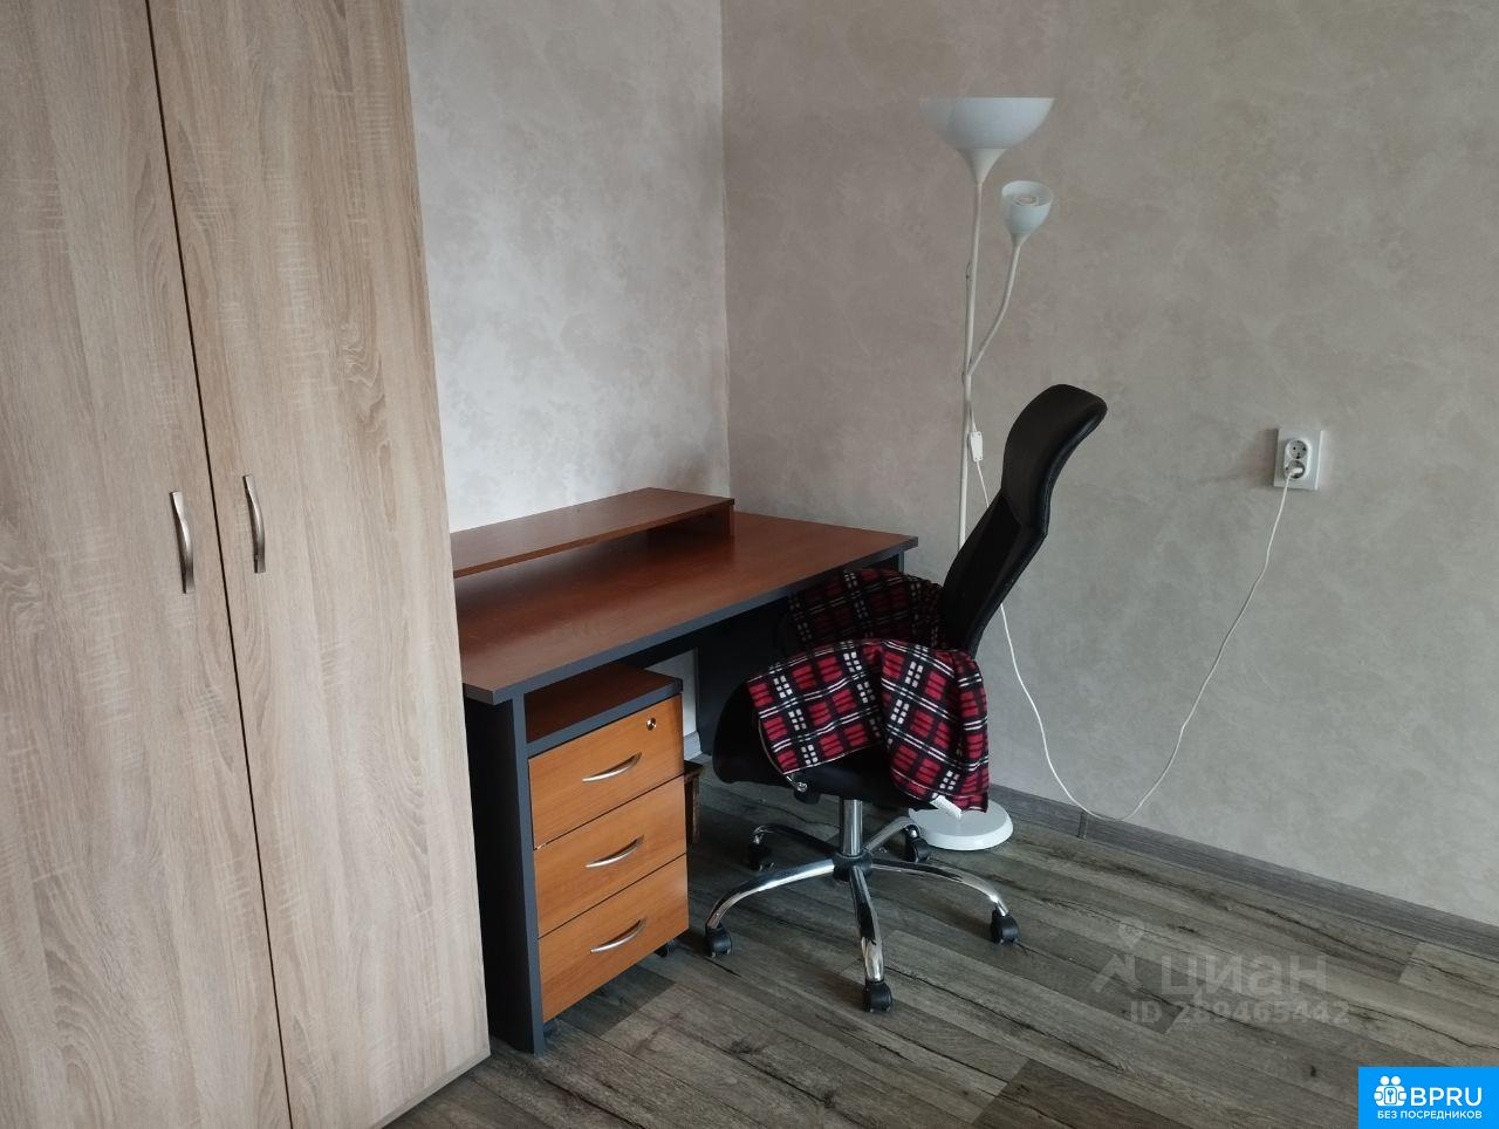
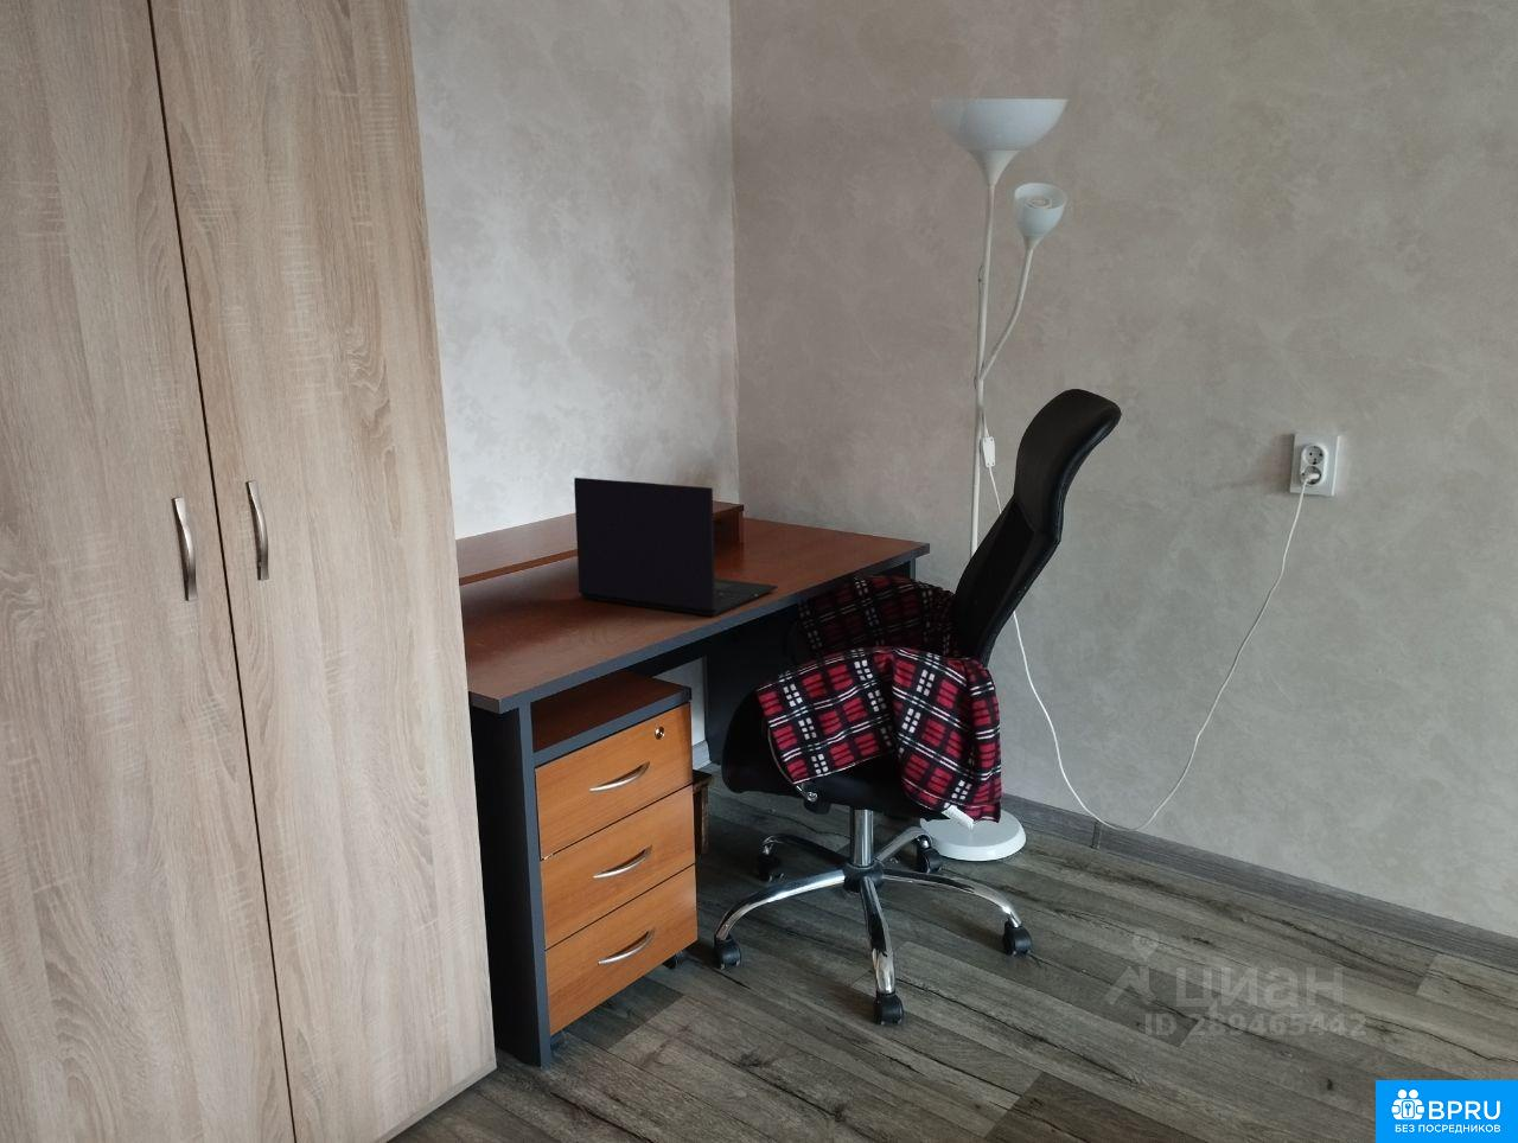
+ laptop (676, 534)
